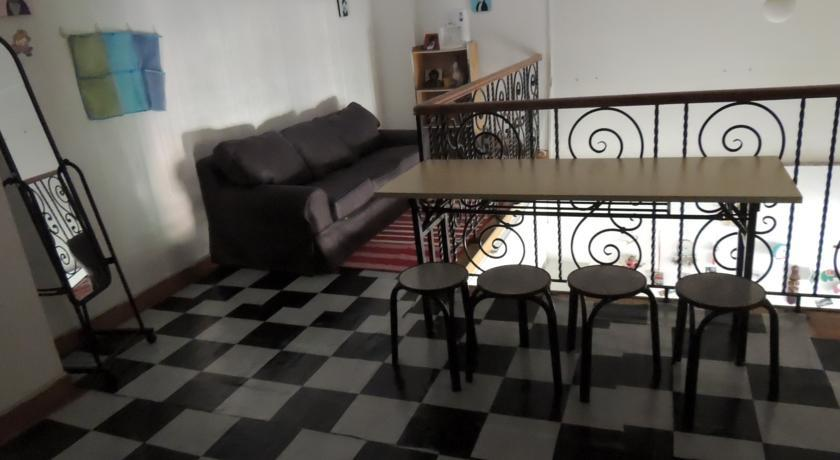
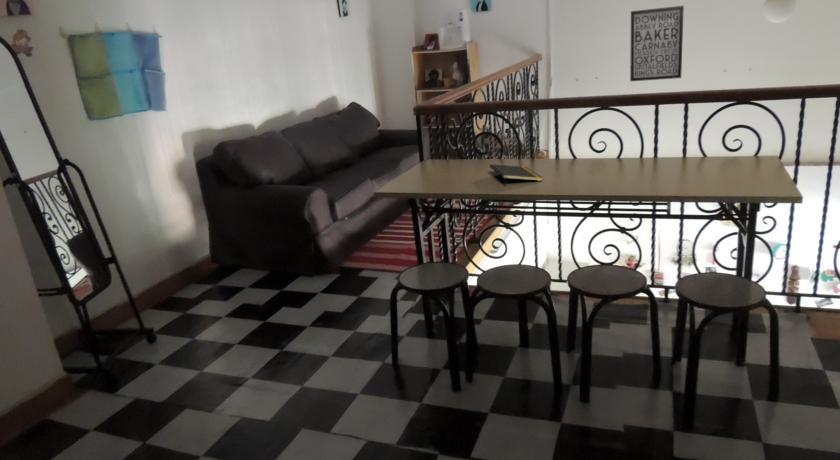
+ notepad (515, 172)
+ wall art (656, 44)
